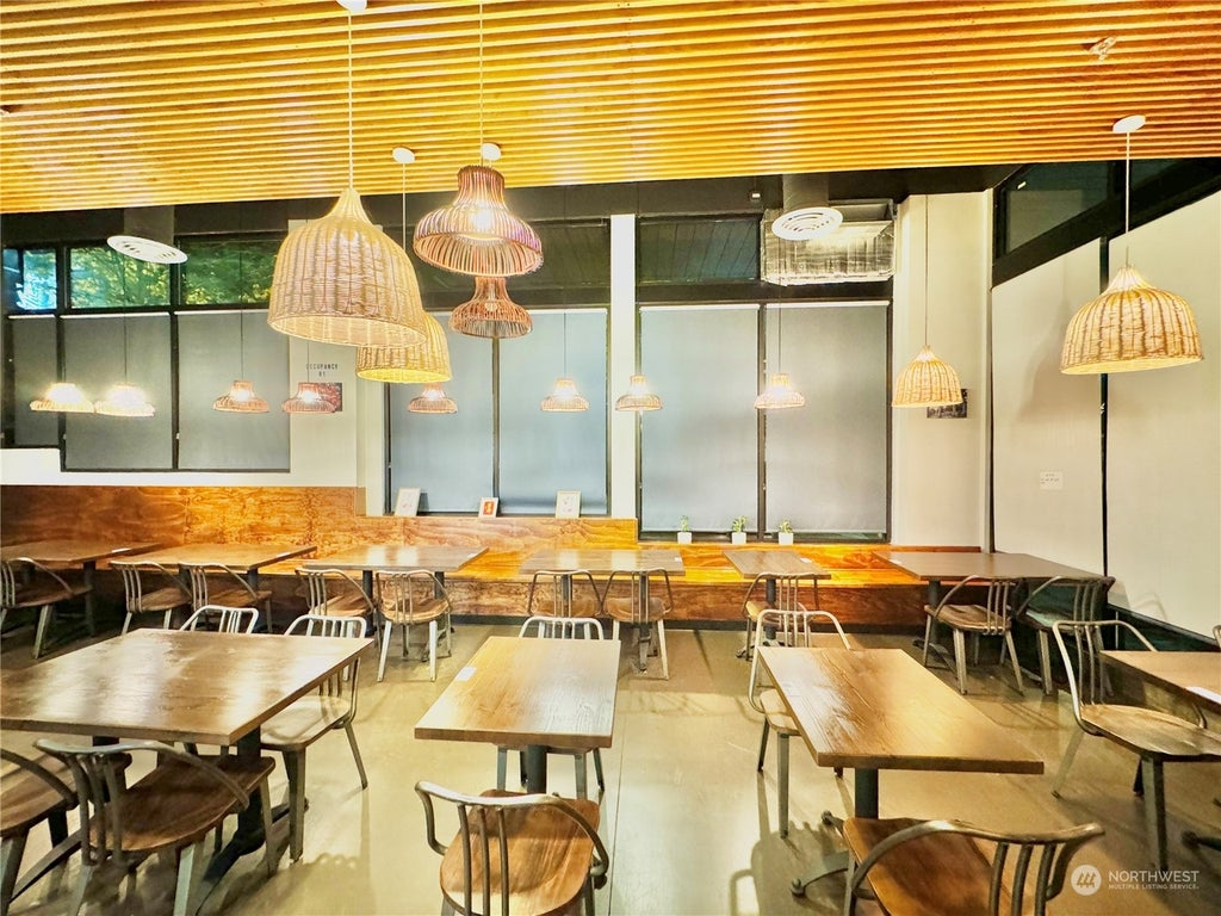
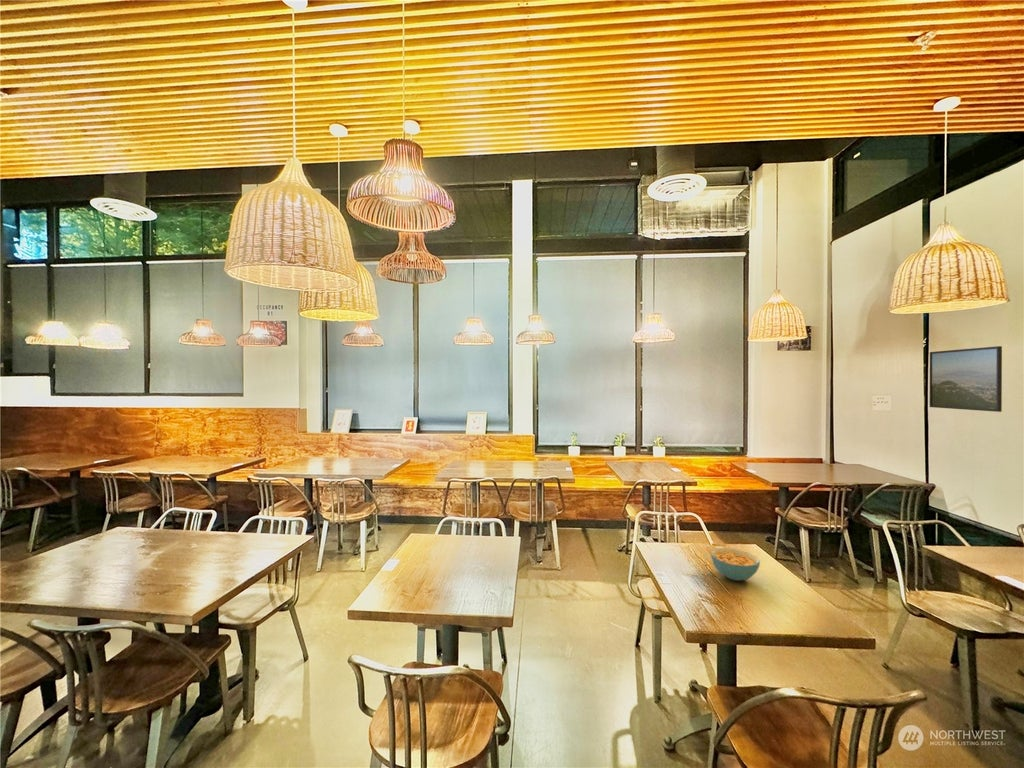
+ cereal bowl (734, 567)
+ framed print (962, 379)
